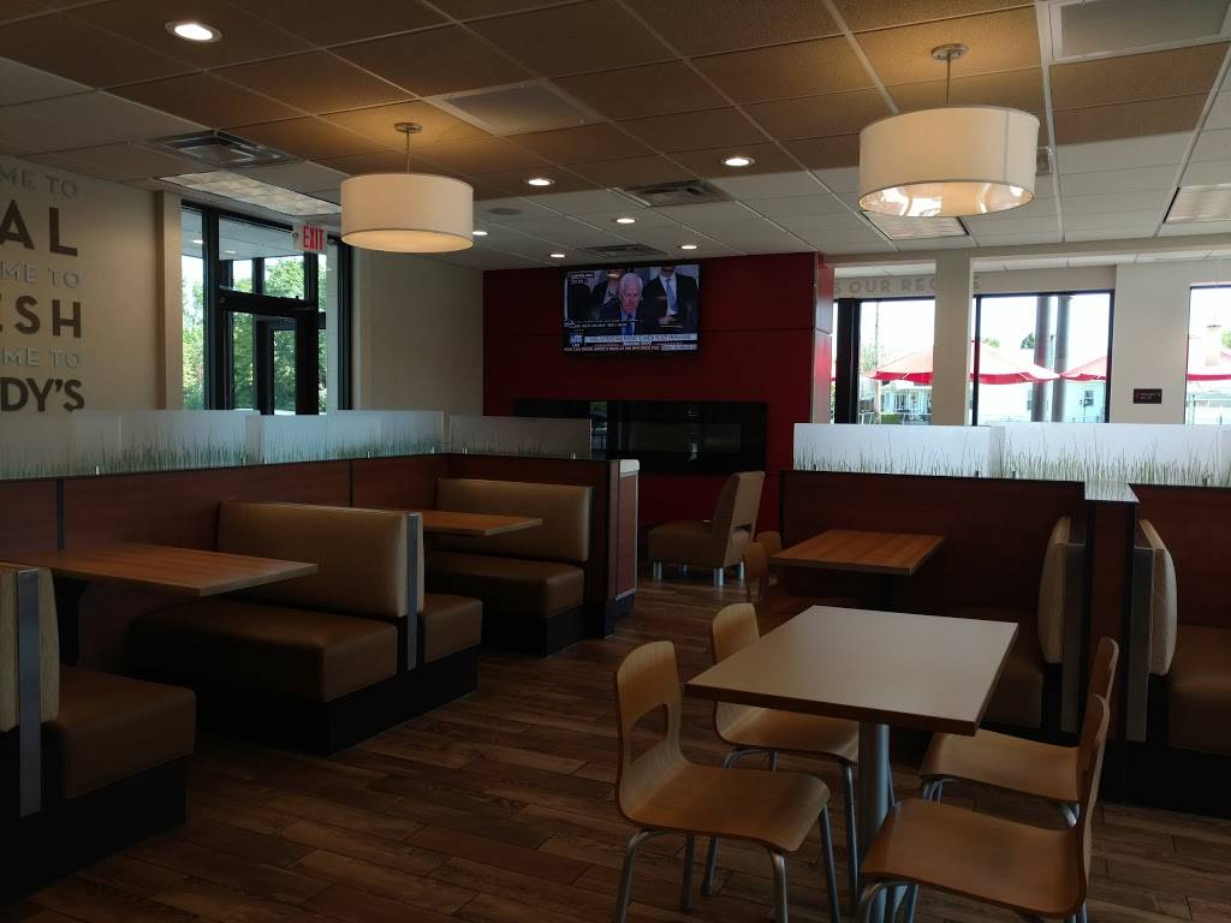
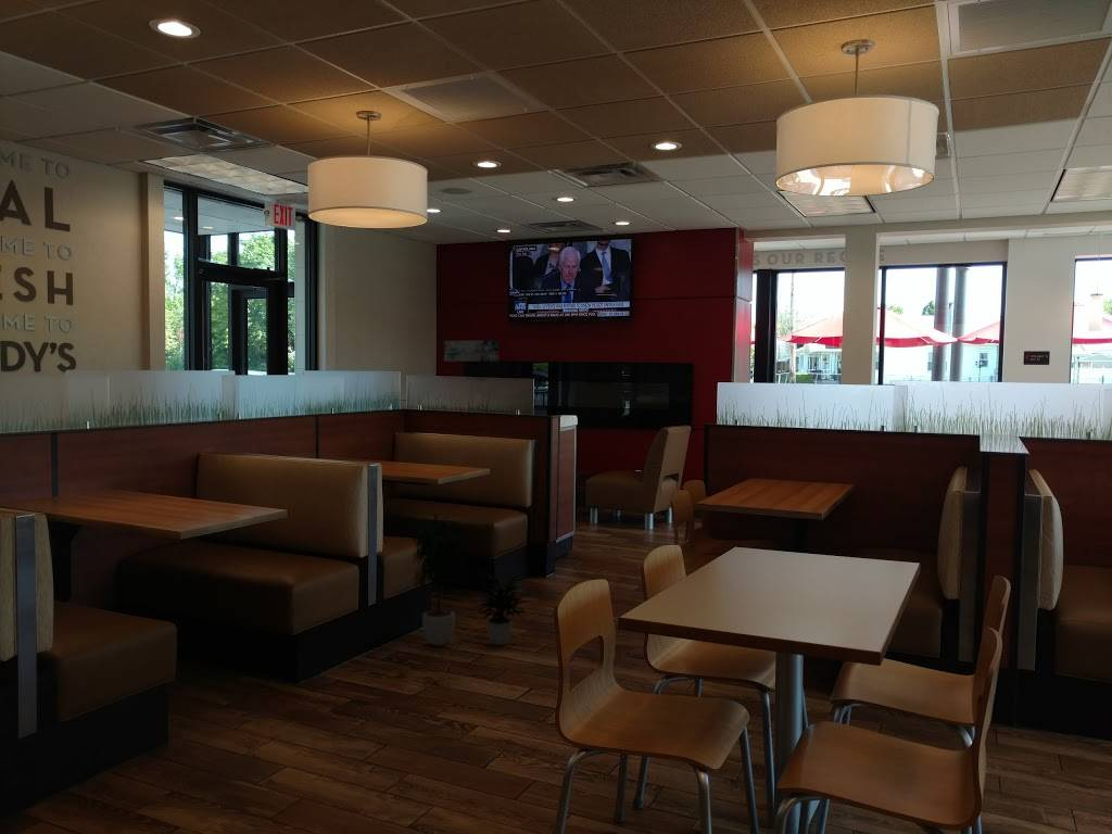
+ potted plant (464, 578)
+ wall art (470, 351)
